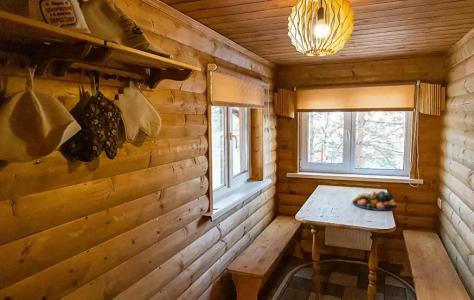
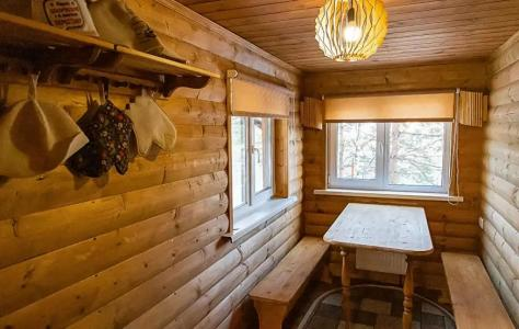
- fruit bowl (374, 197)
